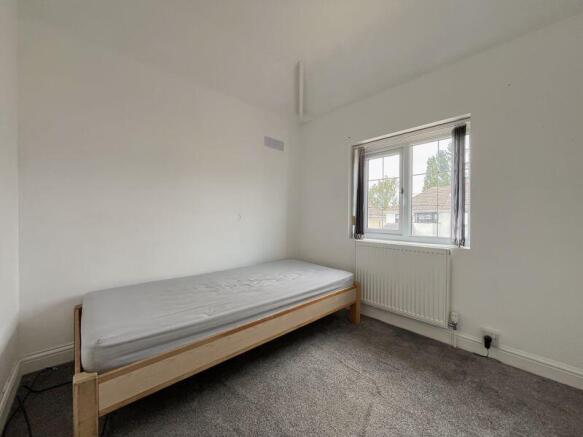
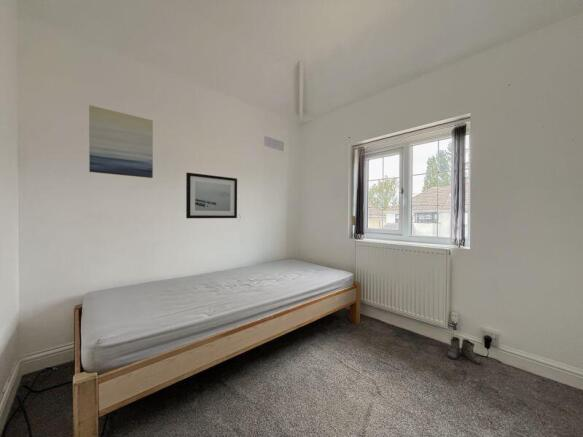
+ wall art (123, 144)
+ wall art (213, 197)
+ boots (461, 349)
